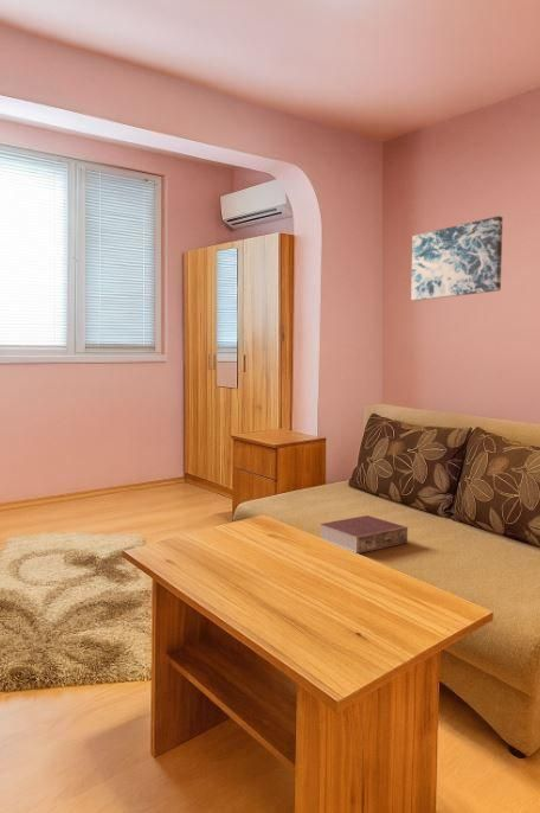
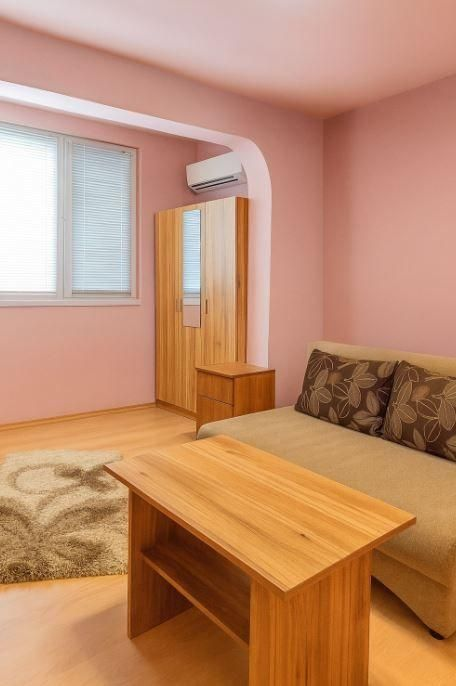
- wall art (454, 261)
- book (362, 532)
